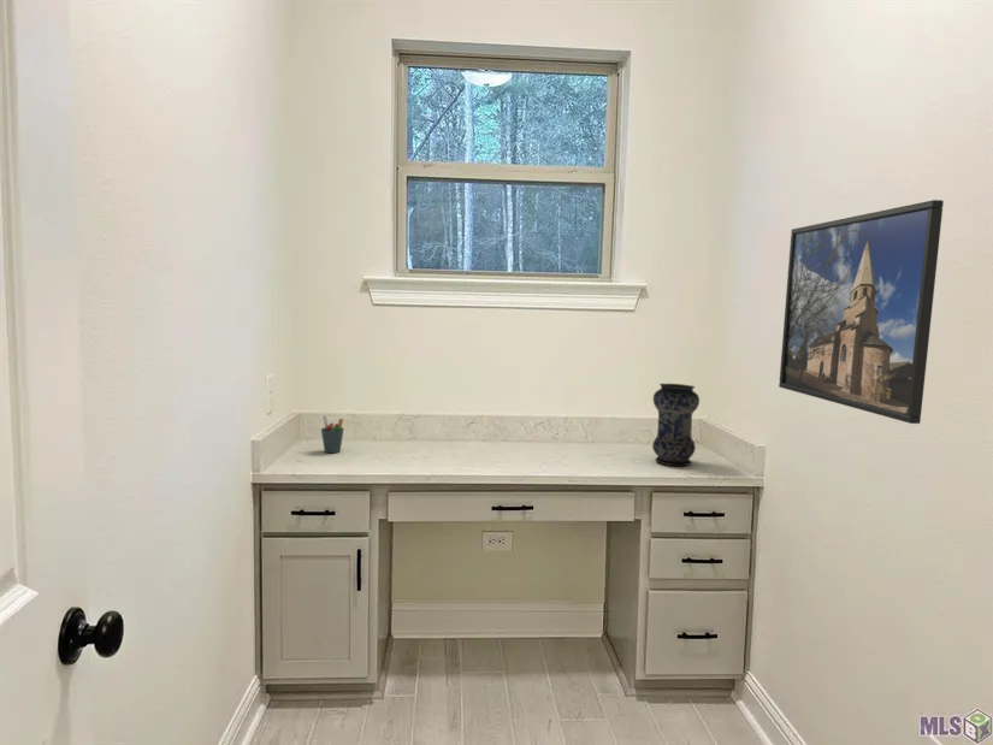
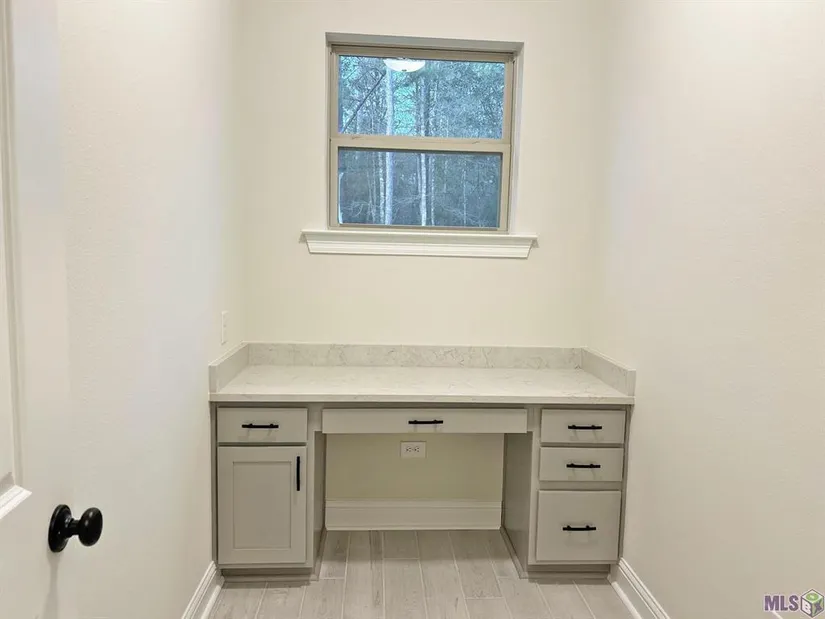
- vase (674, 422)
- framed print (845, 311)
- pen holder (332, 433)
